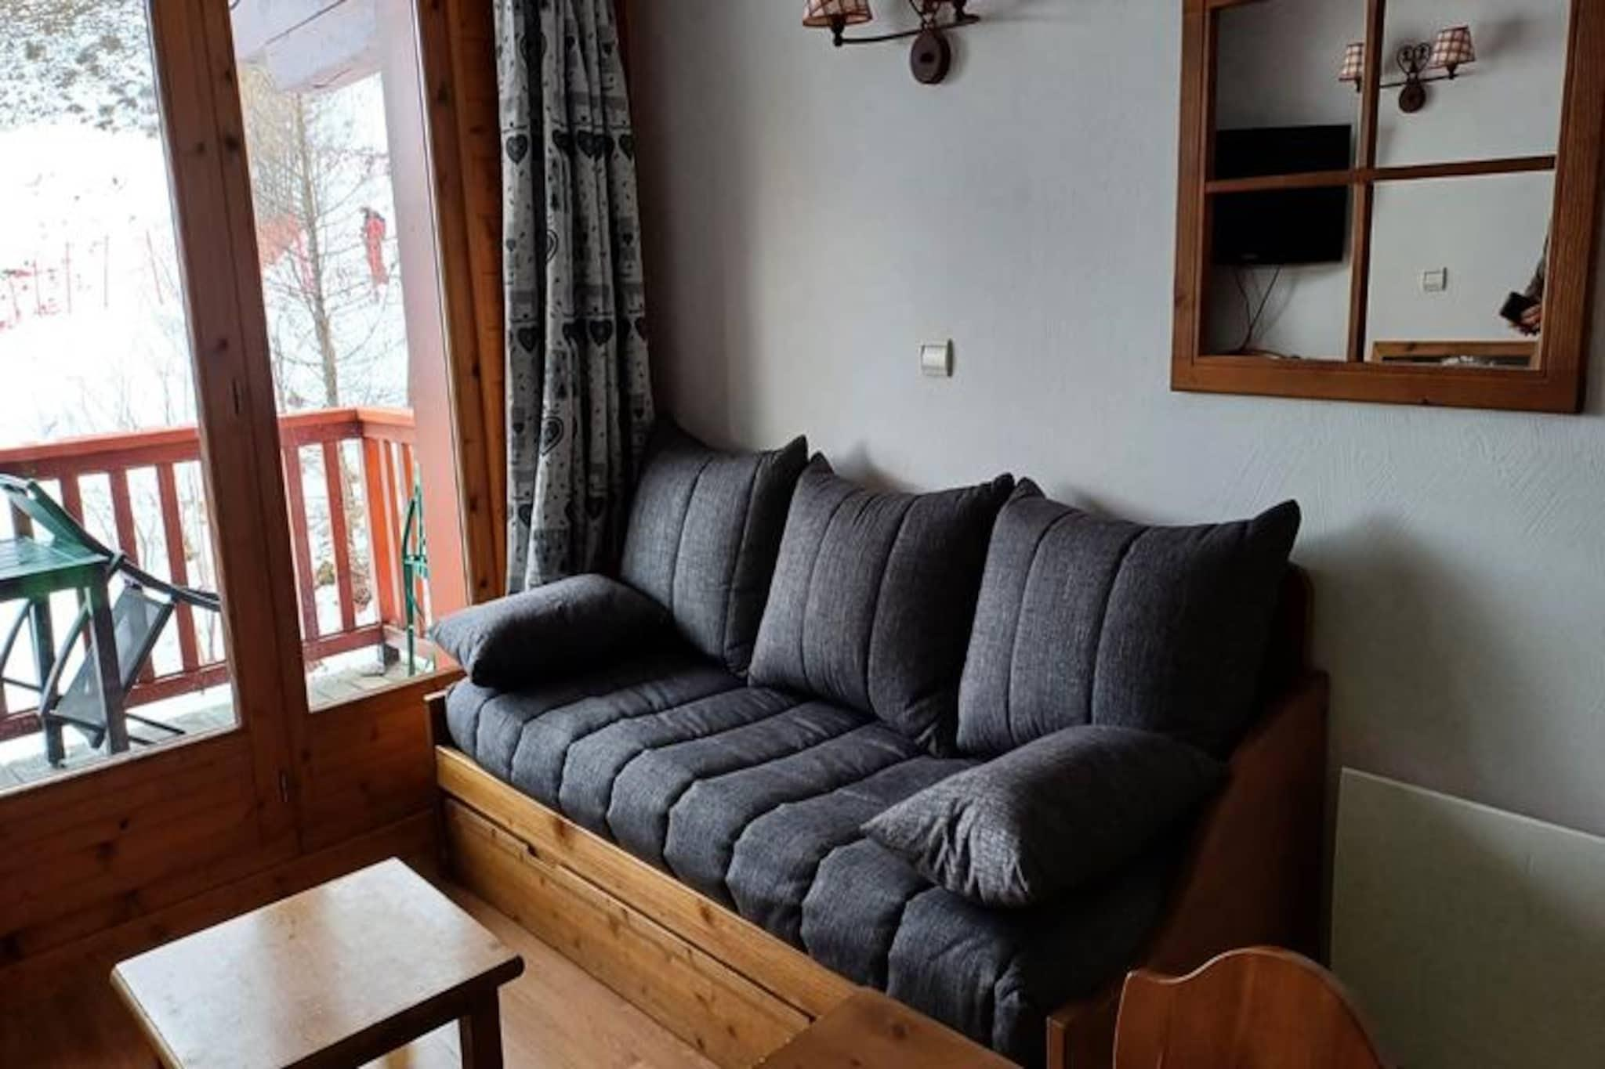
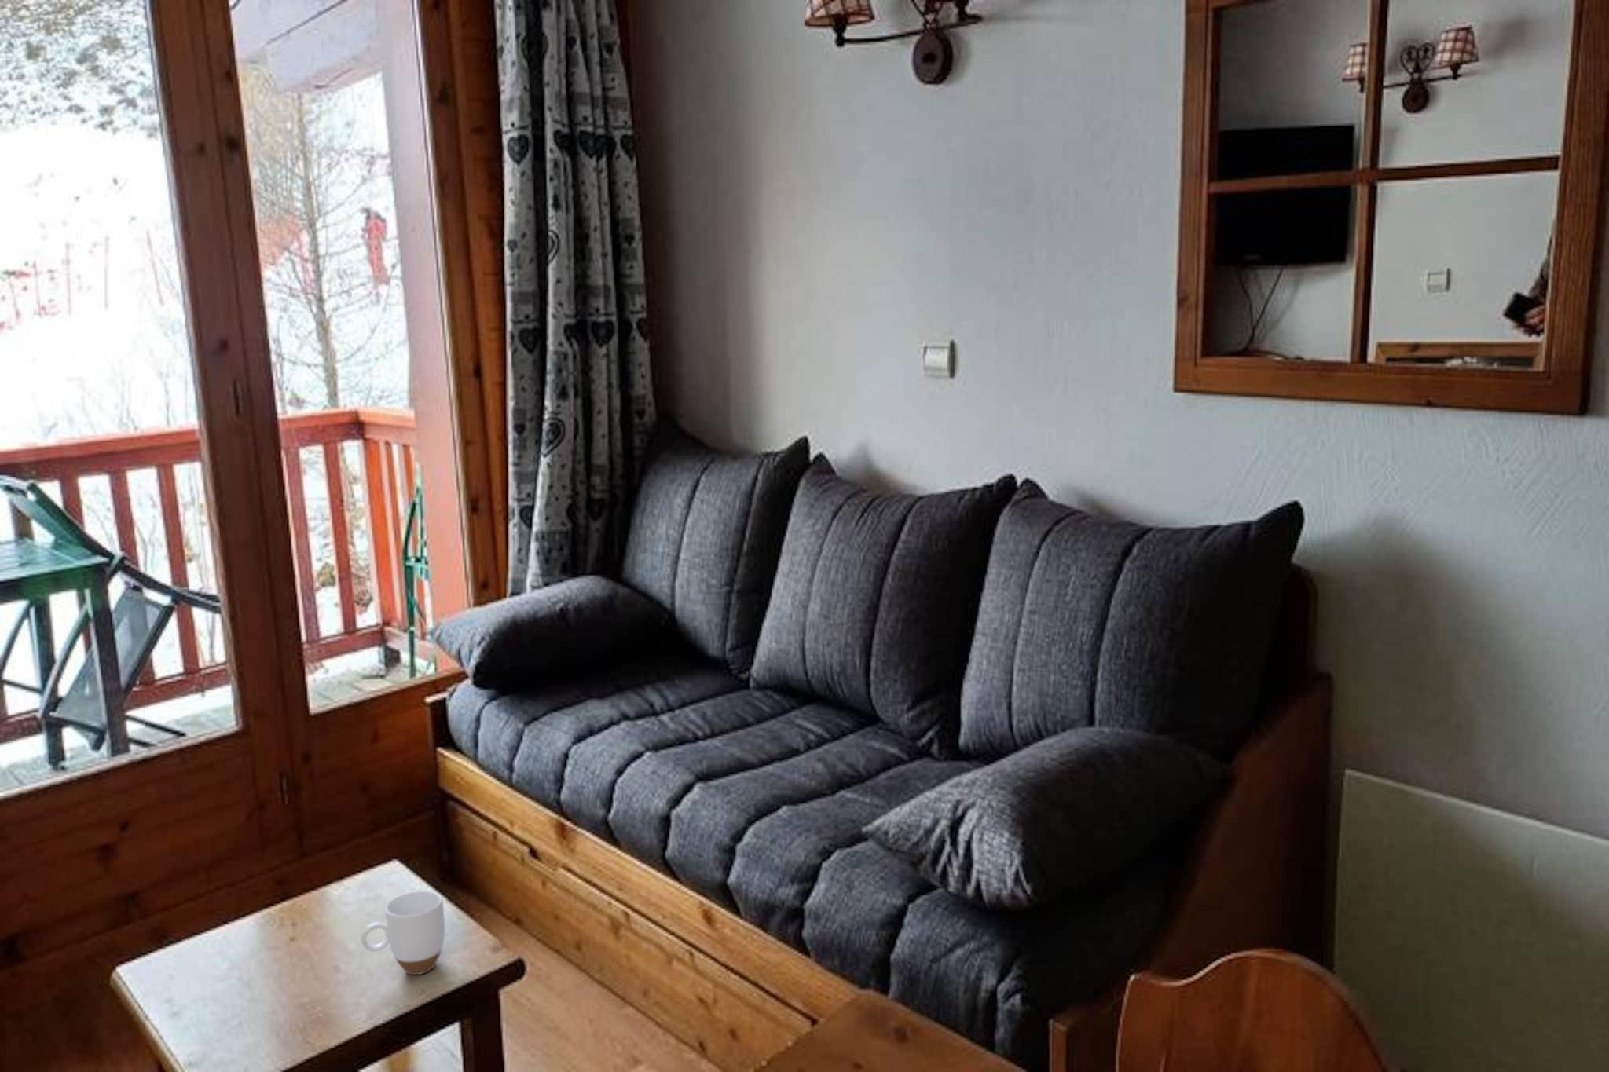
+ mug (404, 938)
